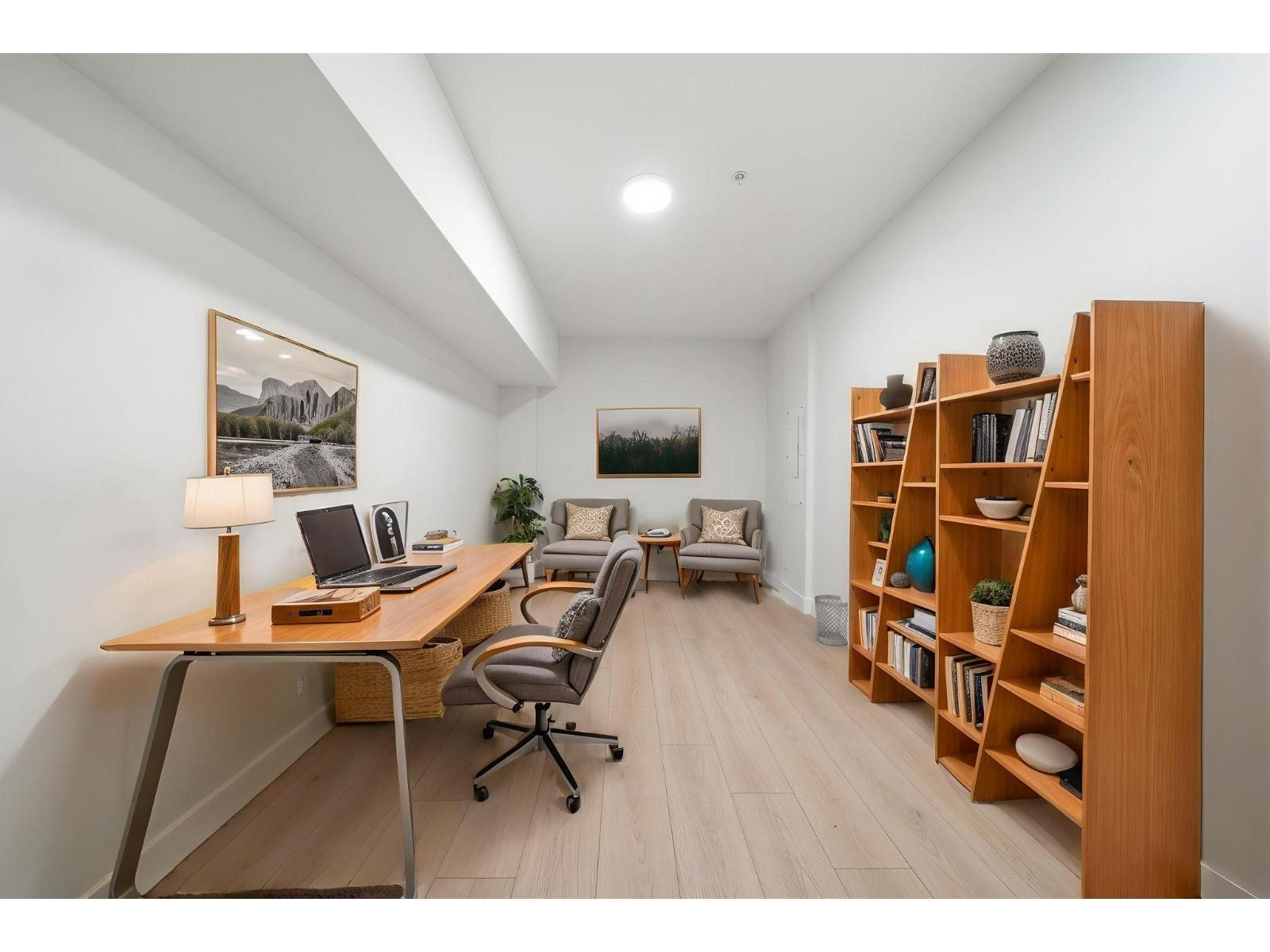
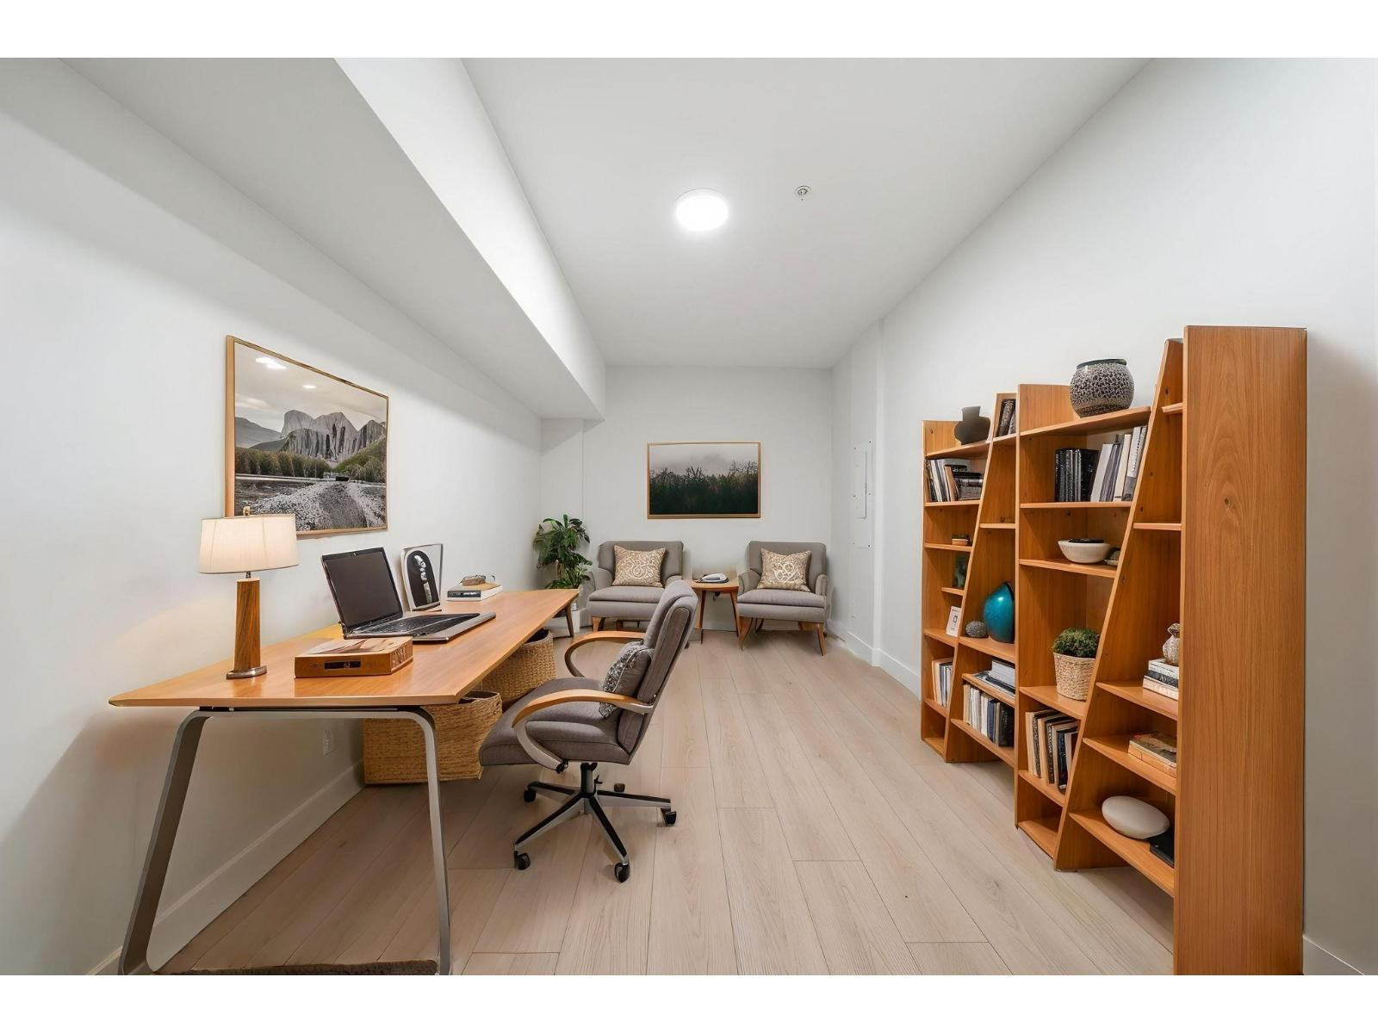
- wastebasket (832, 620)
